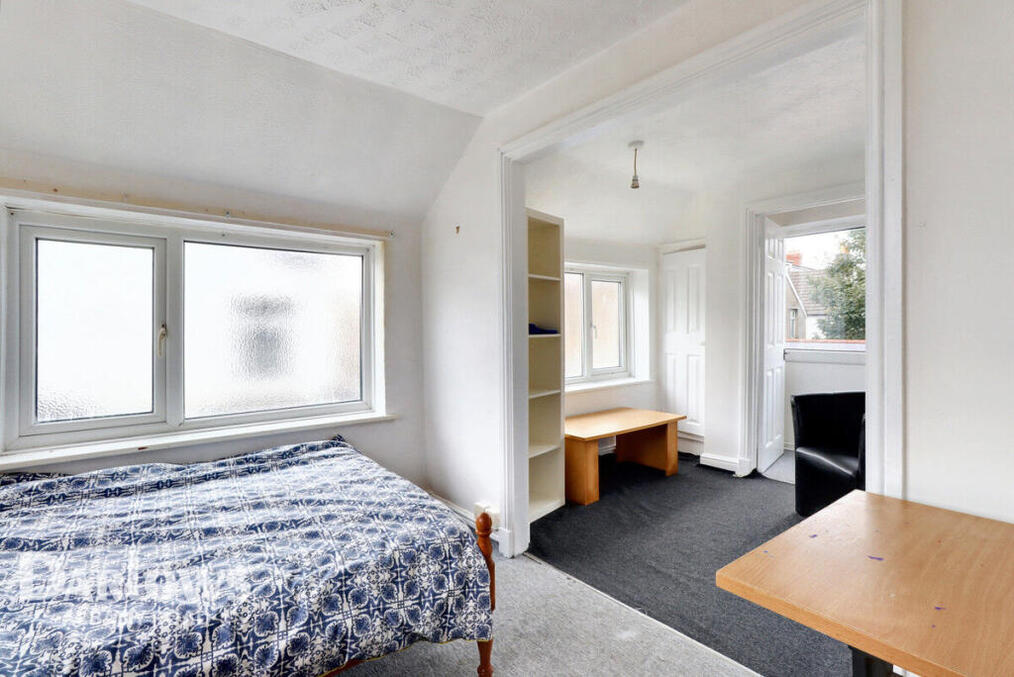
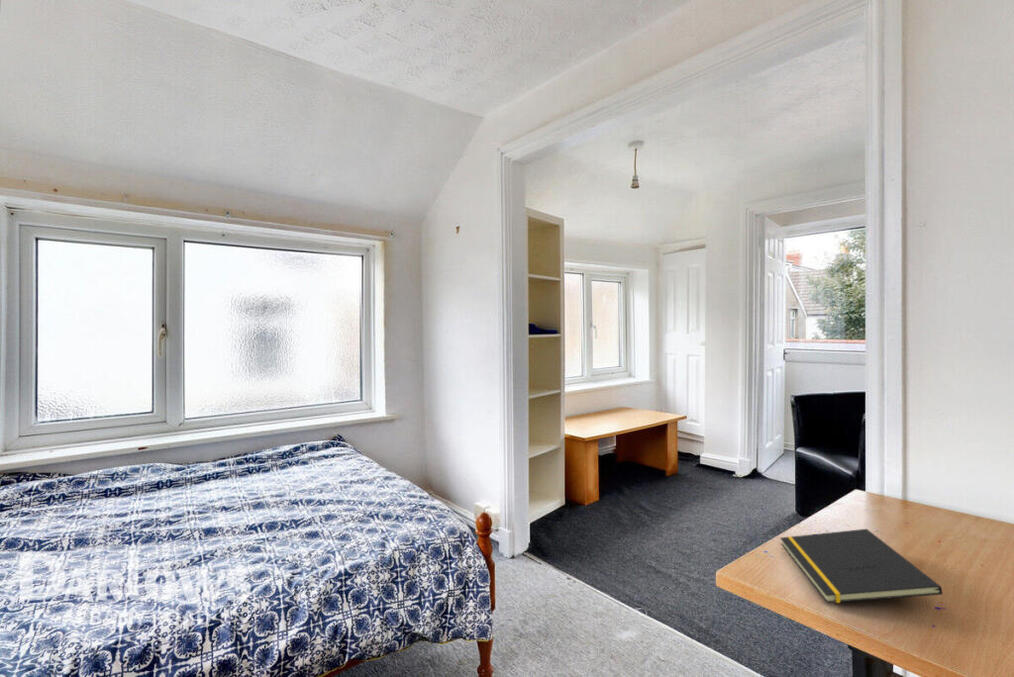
+ notepad (849, 562)
